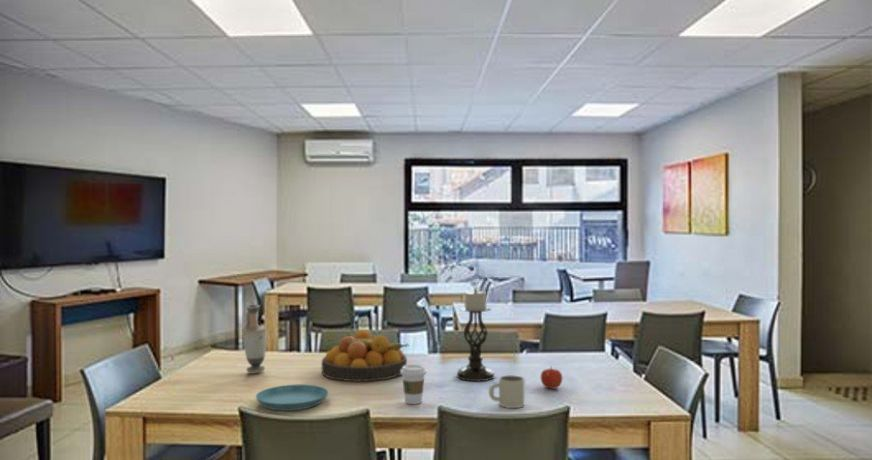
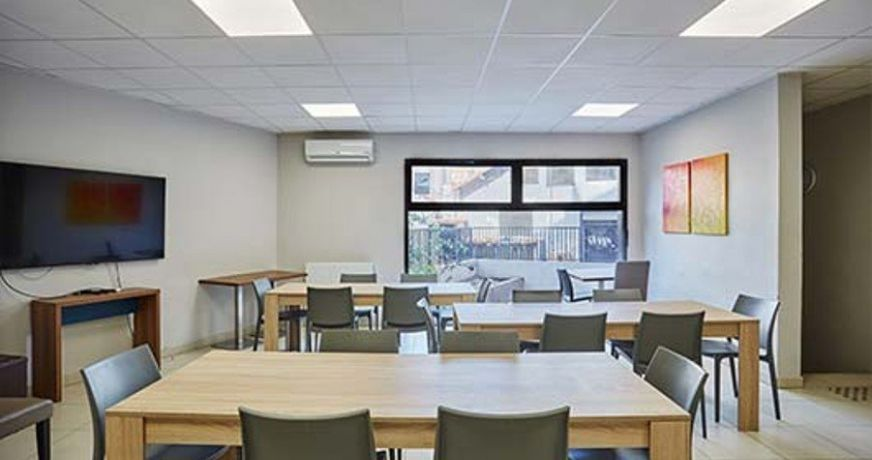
- coffee cup (413, 384)
- mug (506, 391)
- saucer (292, 397)
- apple (551, 376)
- vase (254, 339)
- candle holder (475, 332)
- fruit bowl (364, 352)
